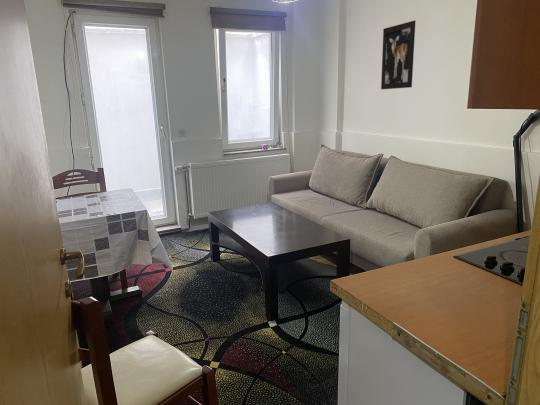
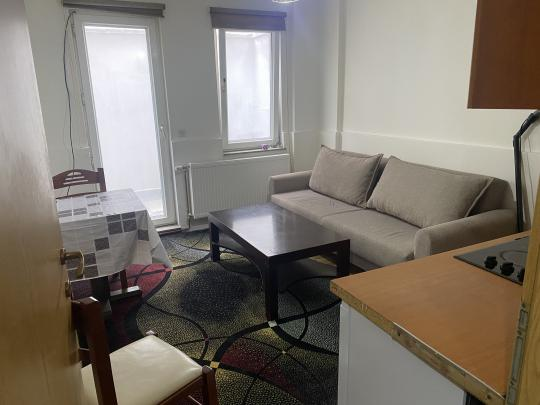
- wall art (397, 57)
